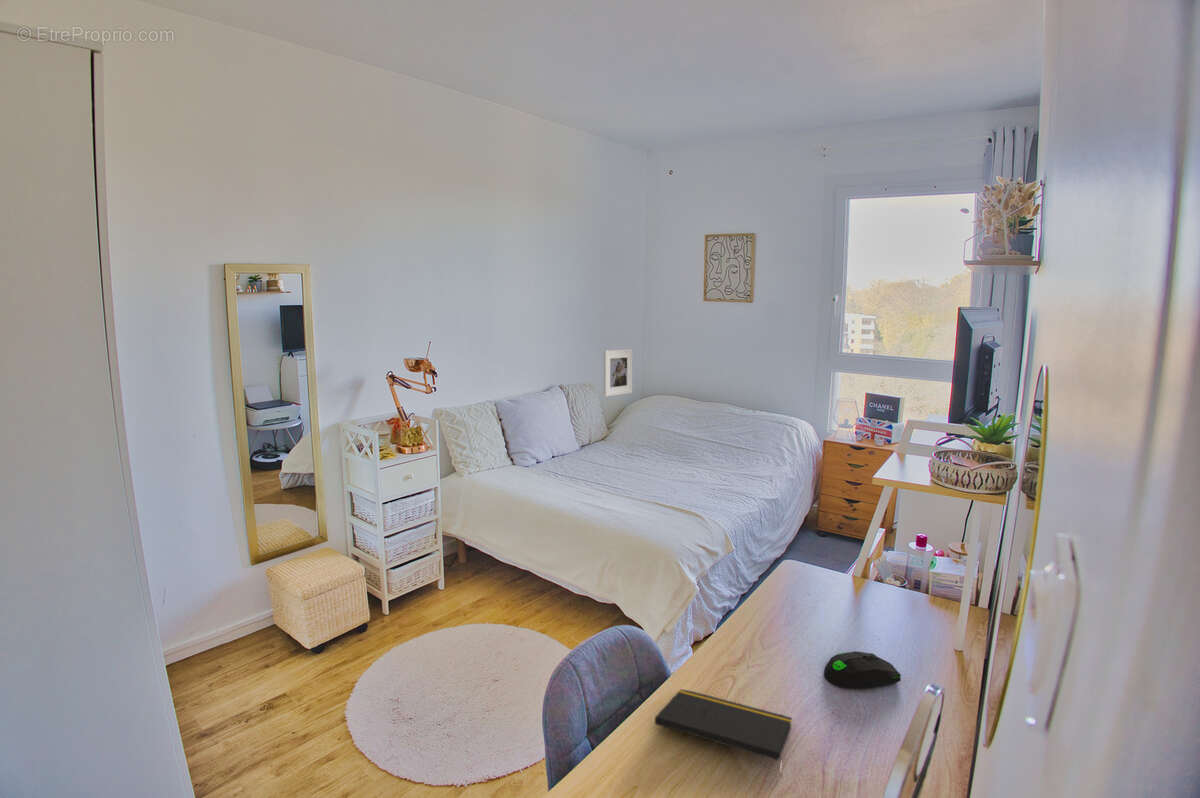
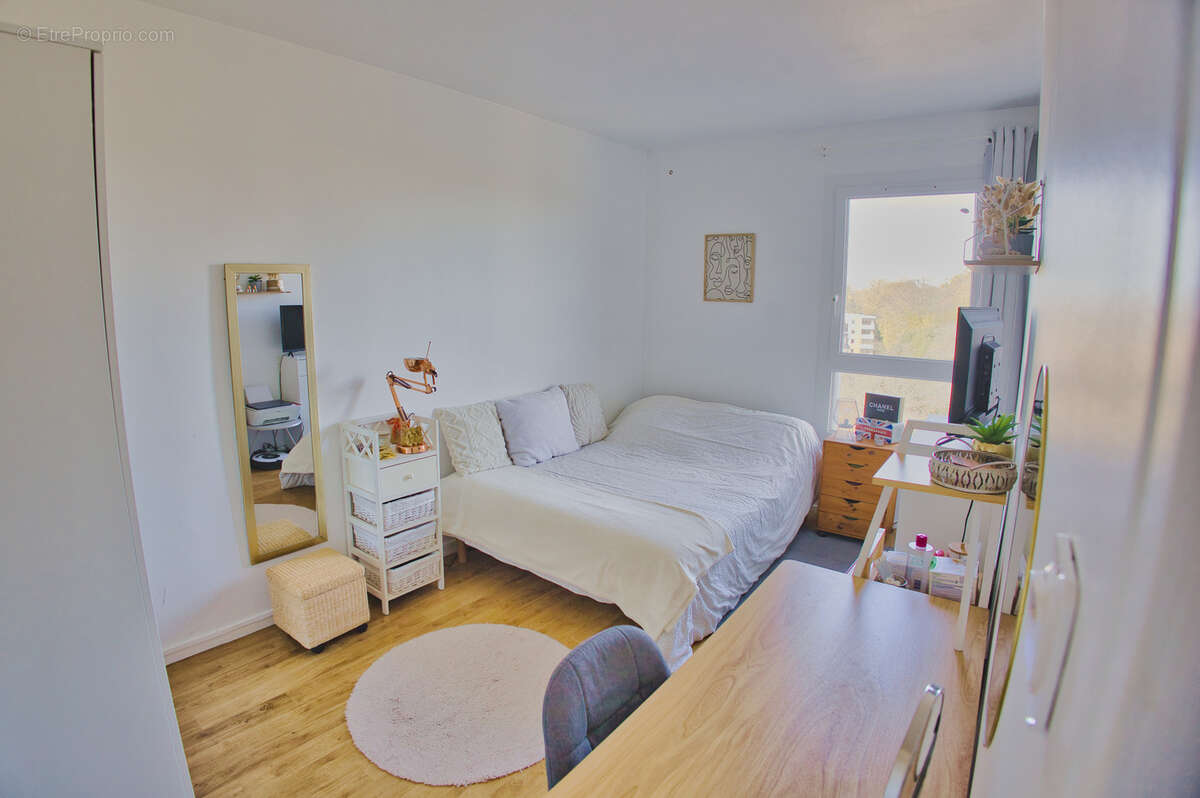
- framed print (618, 372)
- computer mouse (857, 664)
- notepad (724, 721)
